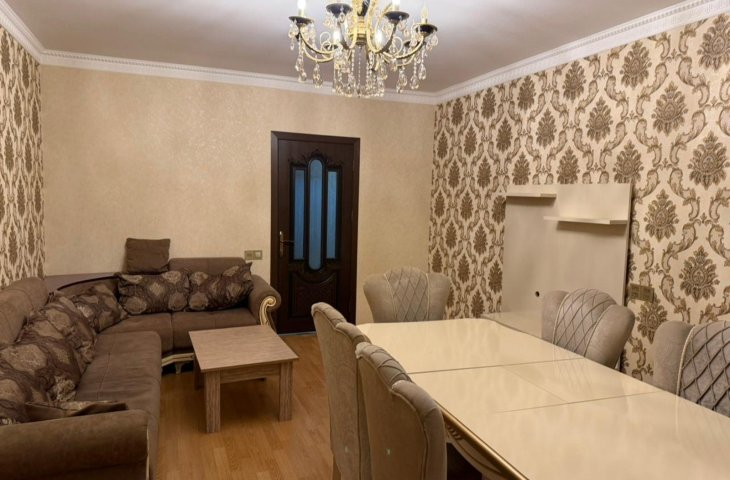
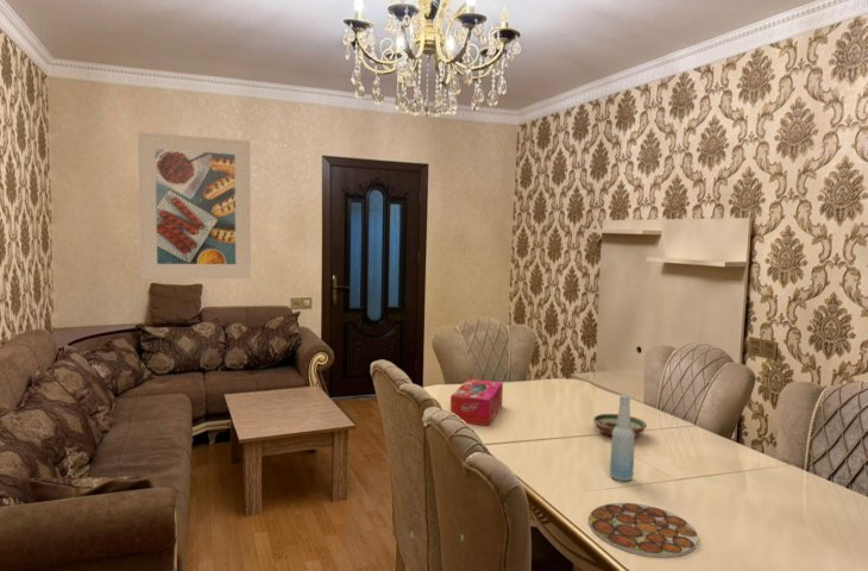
+ bottle (623, 437)
+ decorative bowl (616, 426)
+ tissue box (477, 401)
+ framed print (196, 208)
+ plate (641, 527)
